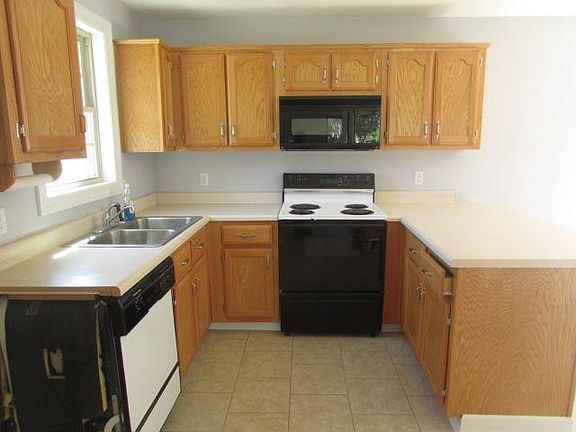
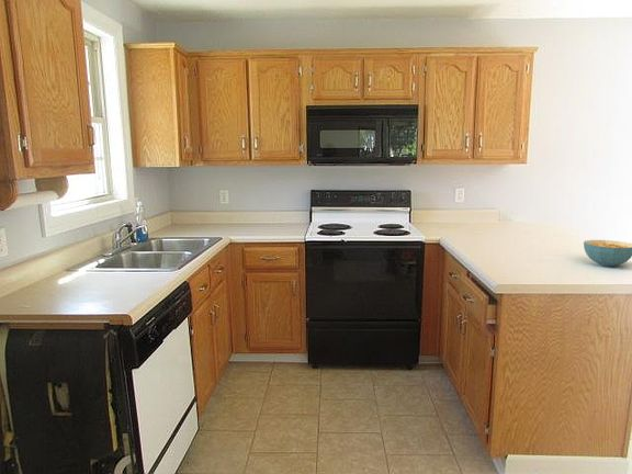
+ cereal bowl (608, 253)
